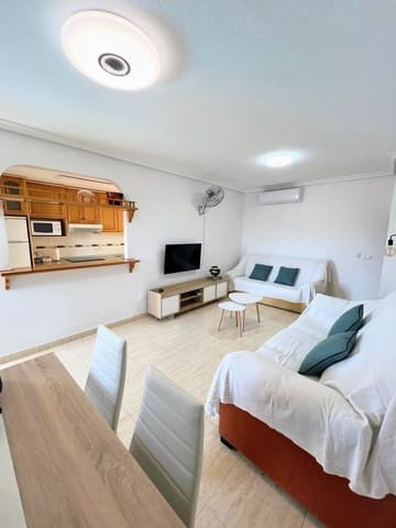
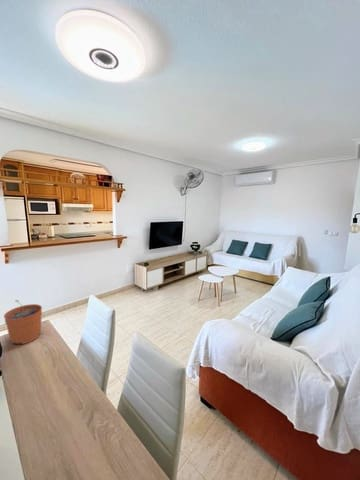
+ plant pot (24, 317)
